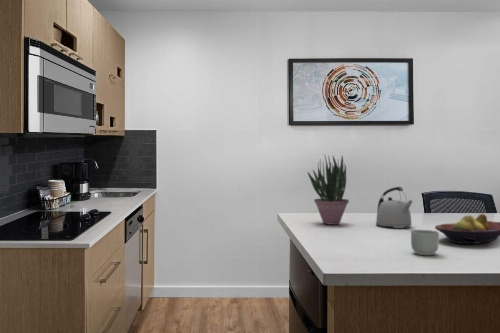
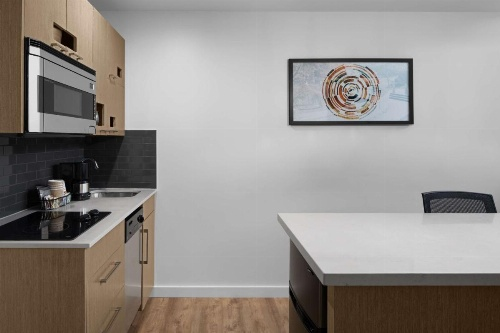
- mug (424, 241)
- fruit bowl (473, 227)
- kettle (394, 206)
- potted plant (328, 188)
